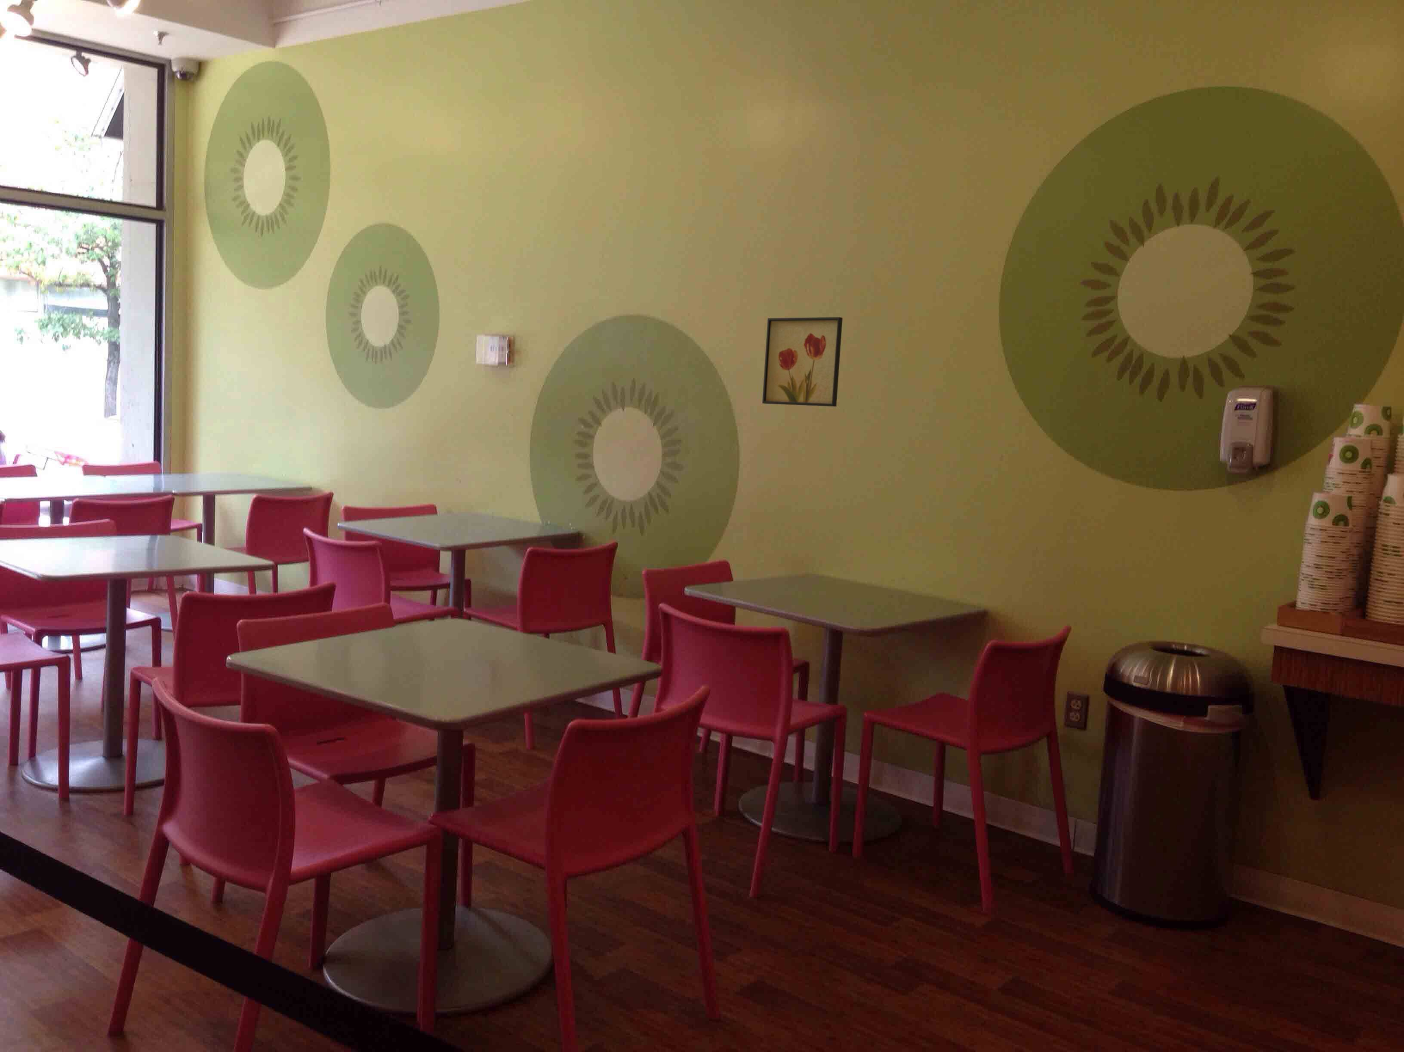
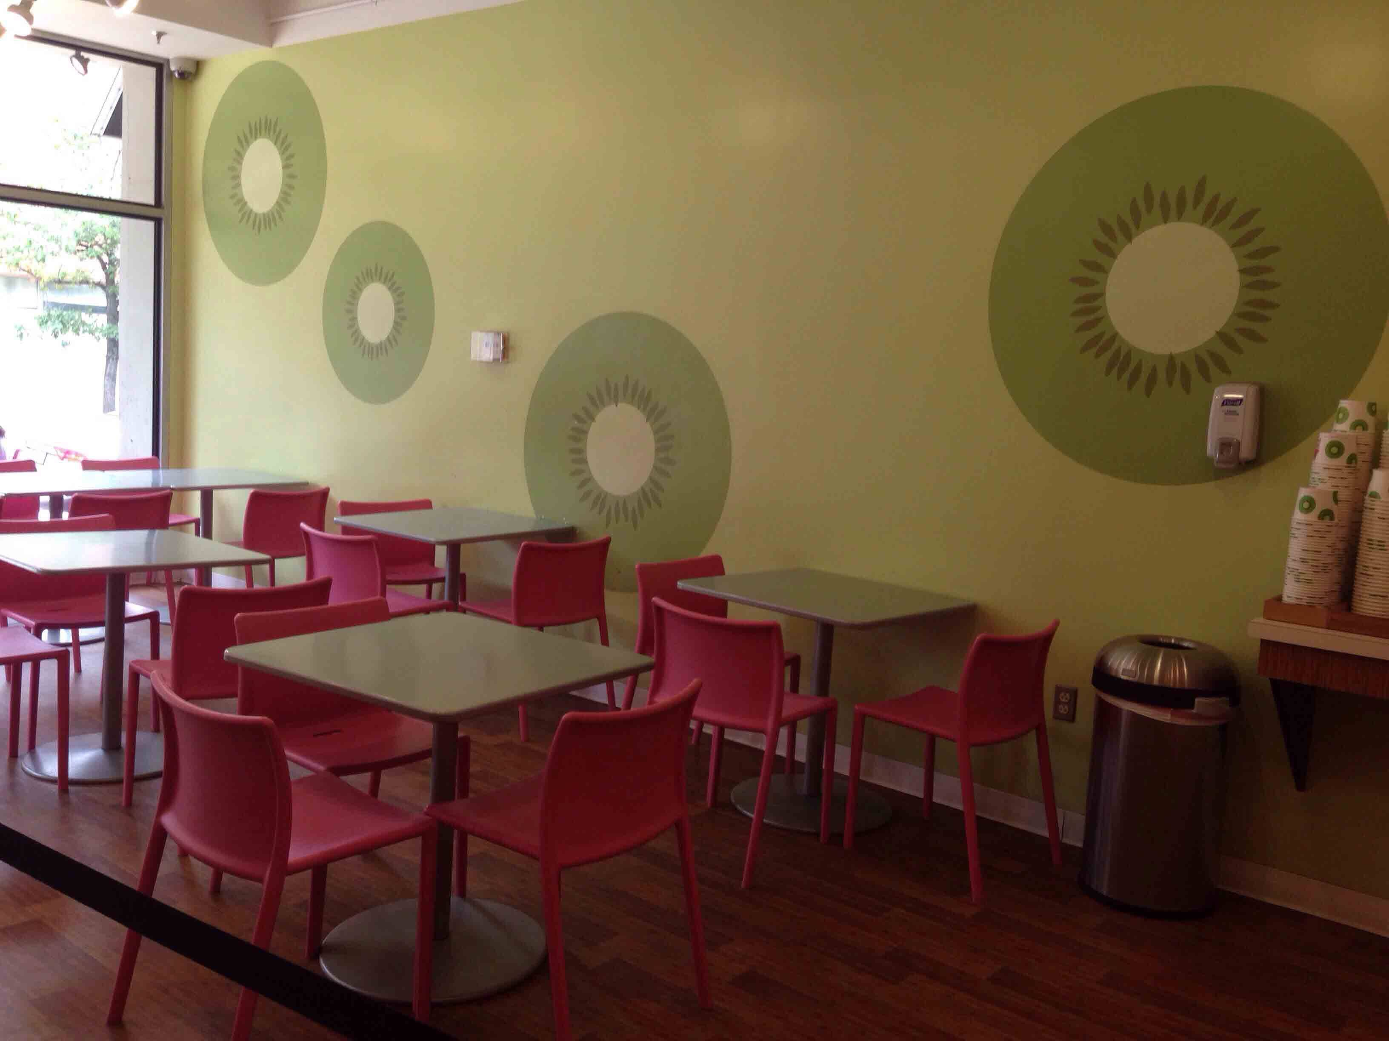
- wall art (803, 361)
